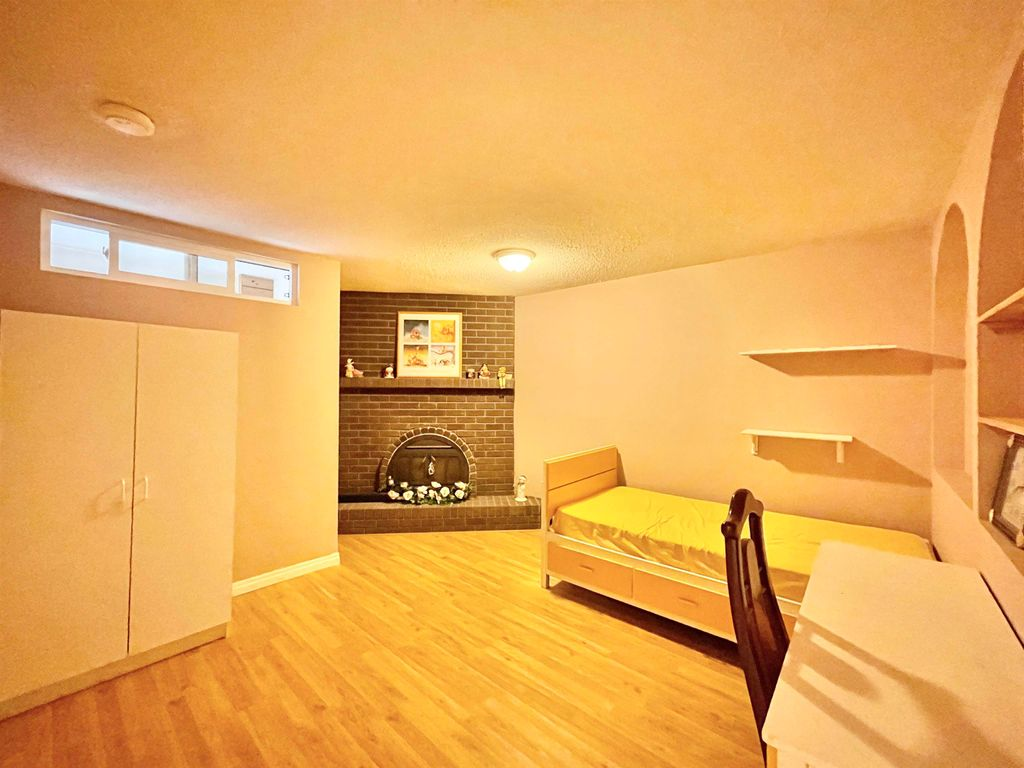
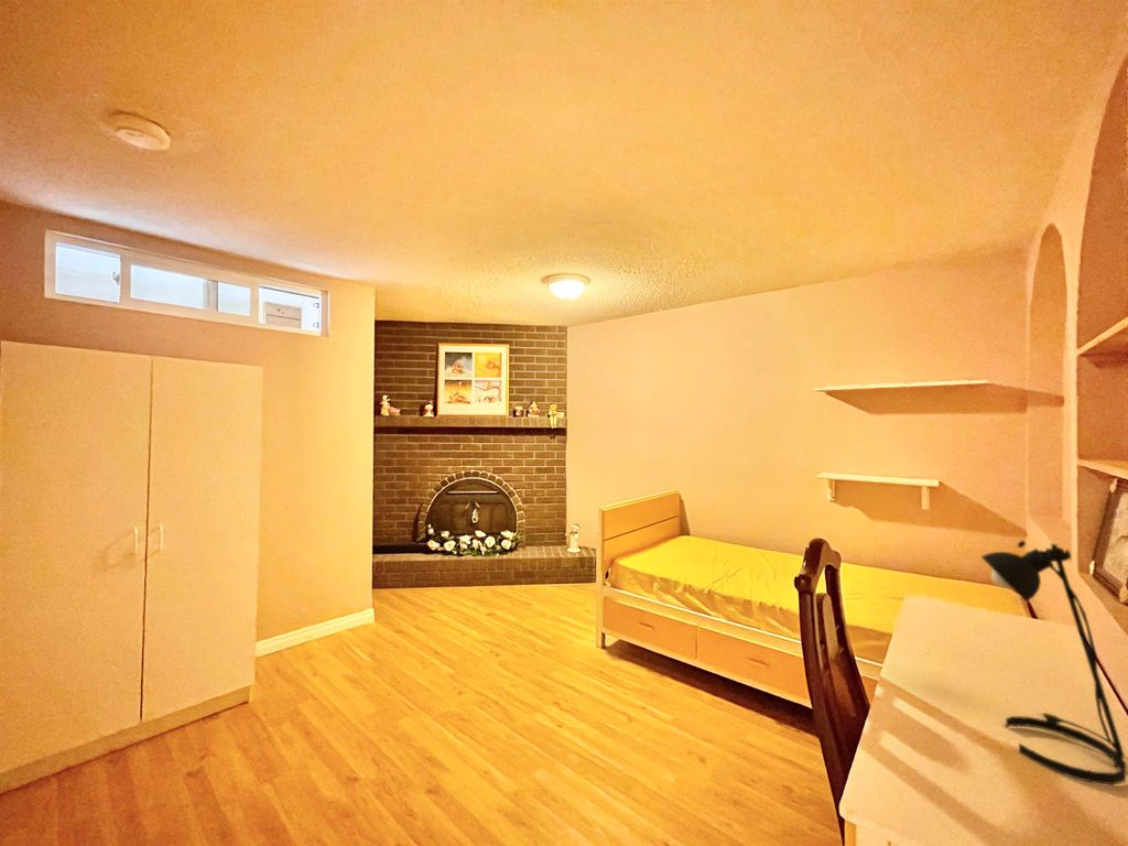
+ desk lamp (1078, 632)
